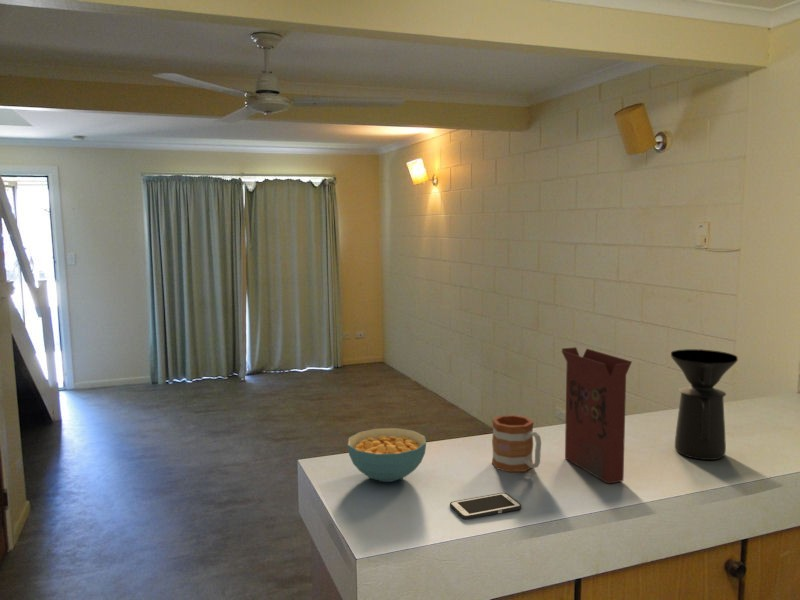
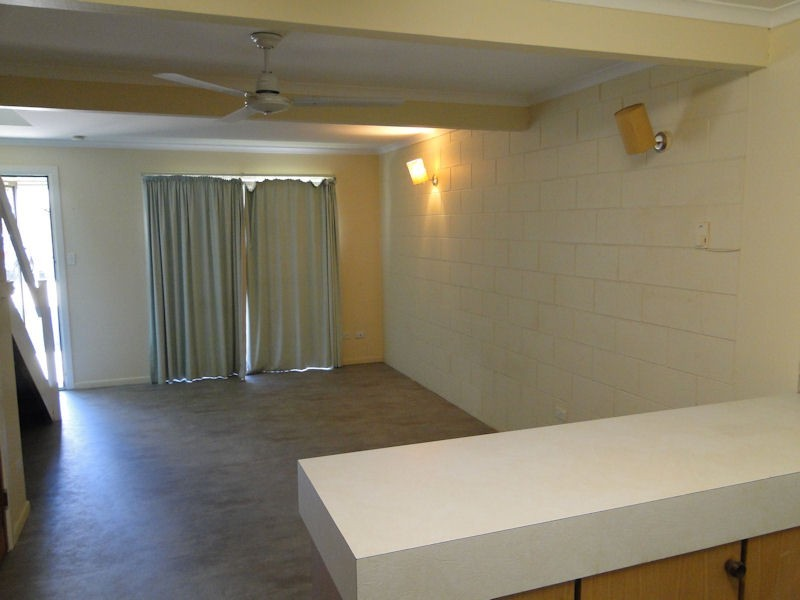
- coffee maker (701, 404)
- cereal box (592, 412)
- mug (518, 445)
- cell phone (485, 505)
- cereal bowl (387, 459)
